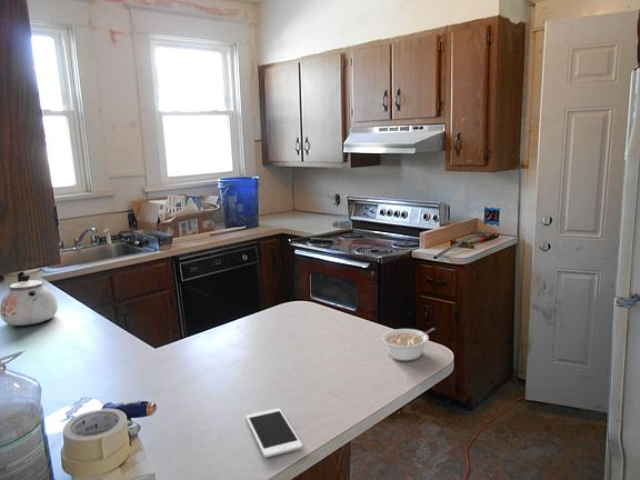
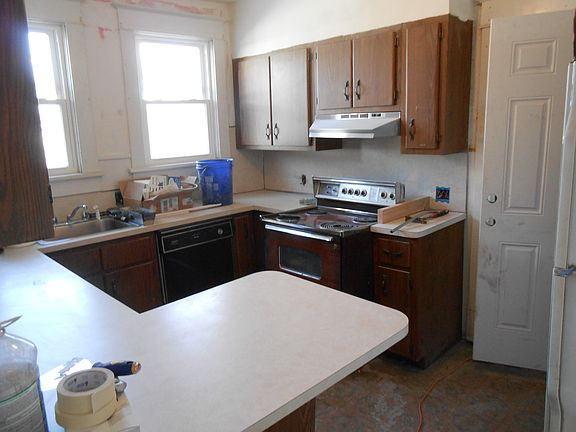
- legume (406, 343)
- cell phone (272, 430)
- kettle (27, 292)
